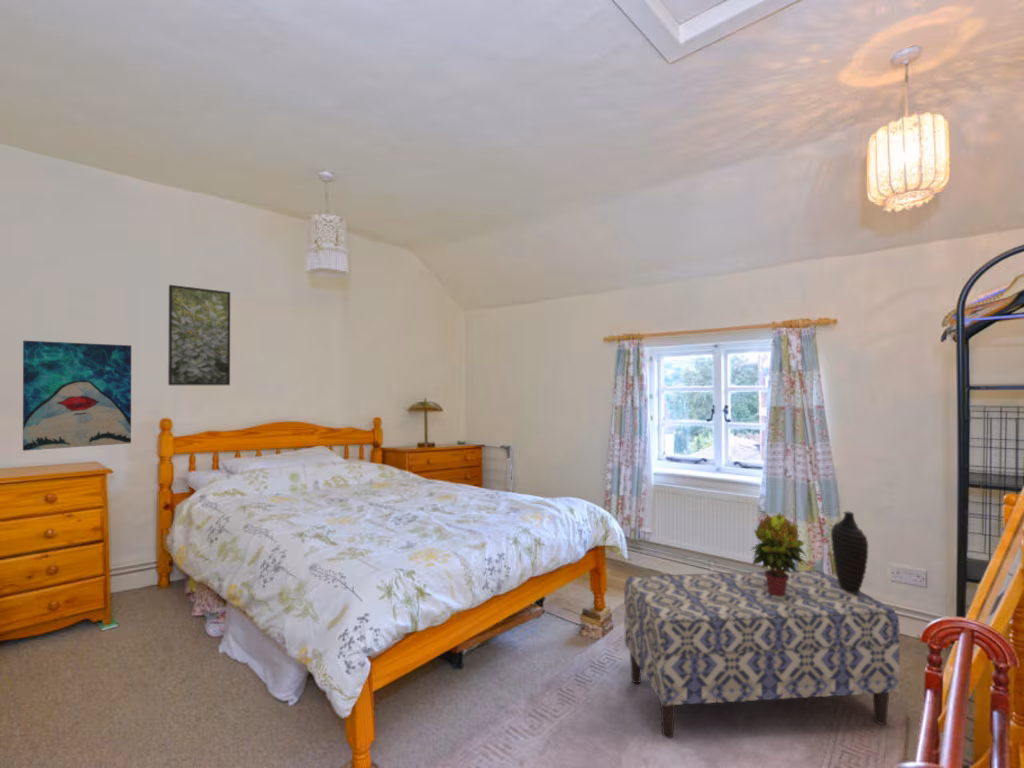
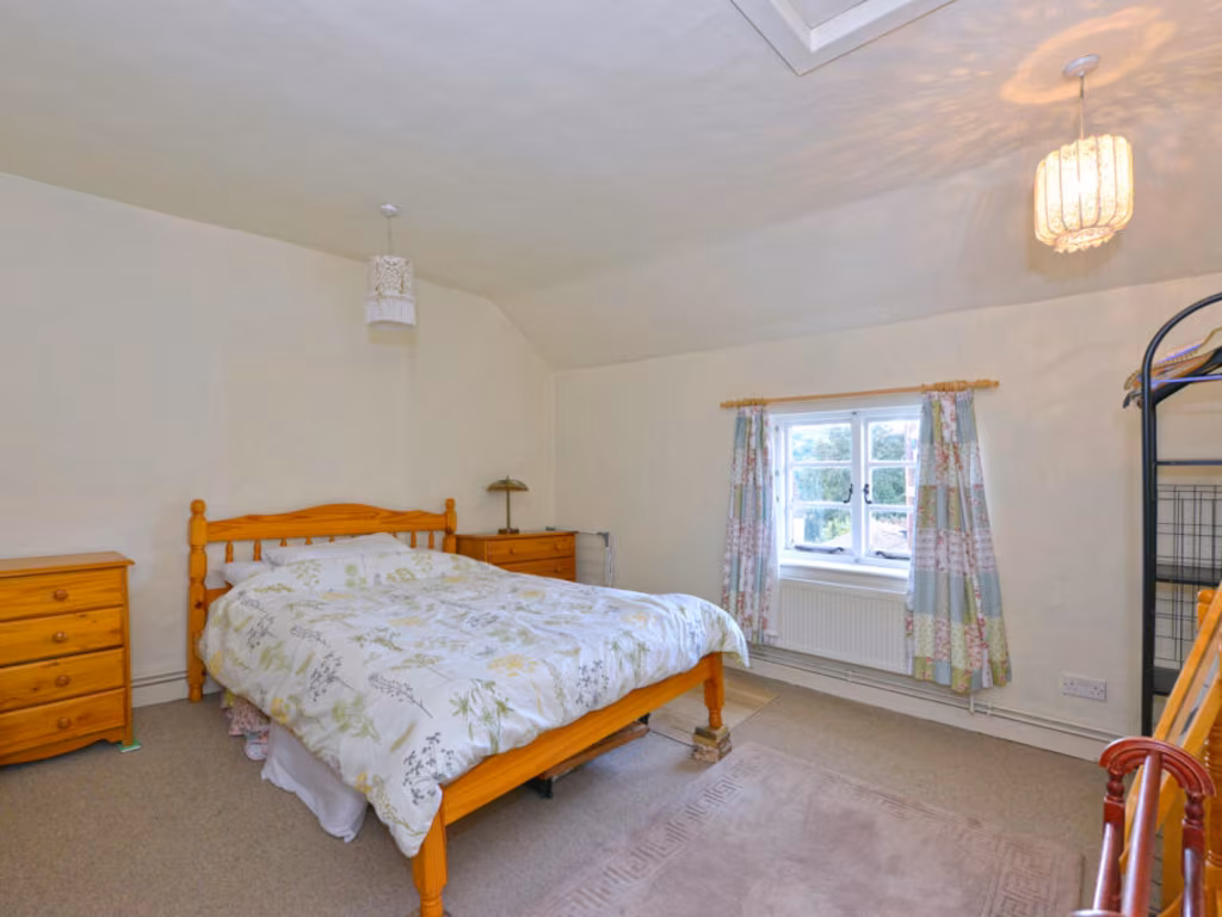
- bench (750, 646)
- potted plant (778, 553)
- decorative vase (848, 551)
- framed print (200, 337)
- wall art (80, 394)
